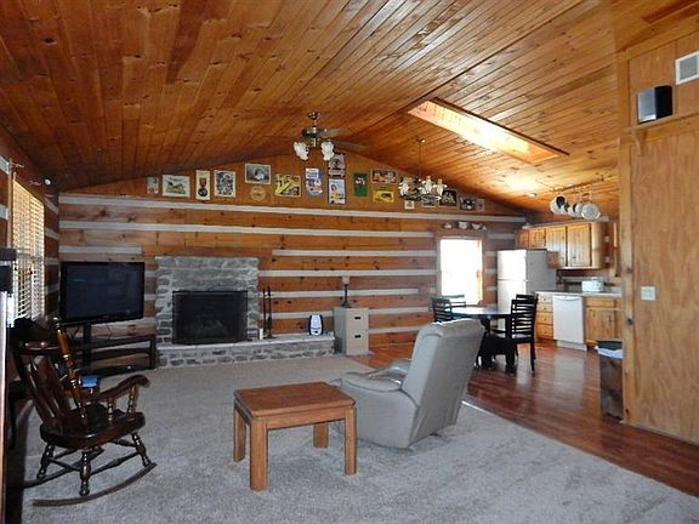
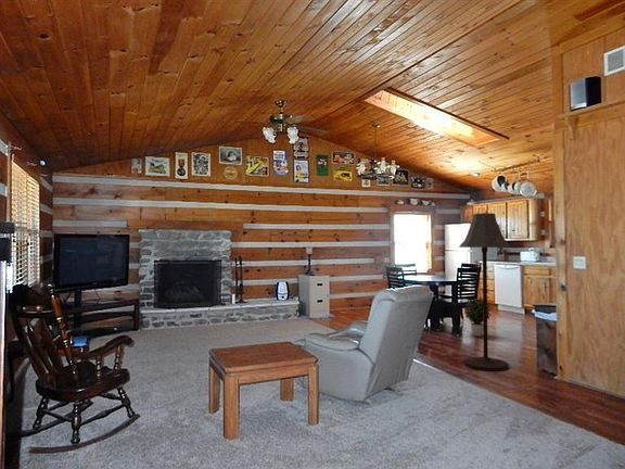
+ potted plant (477, 316)
+ floor lamp (484, 289)
